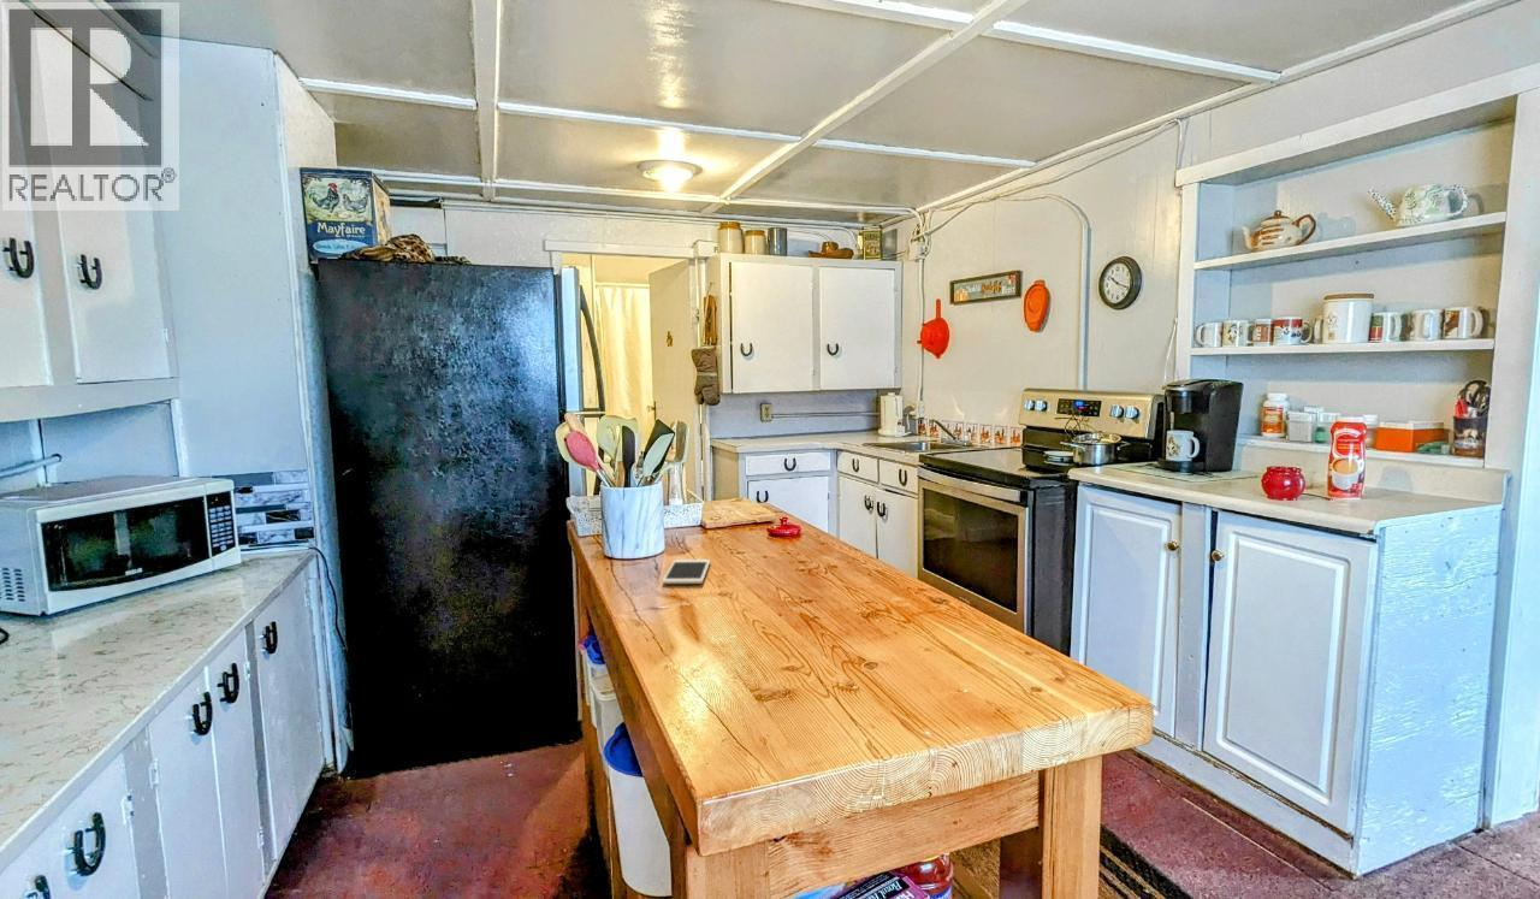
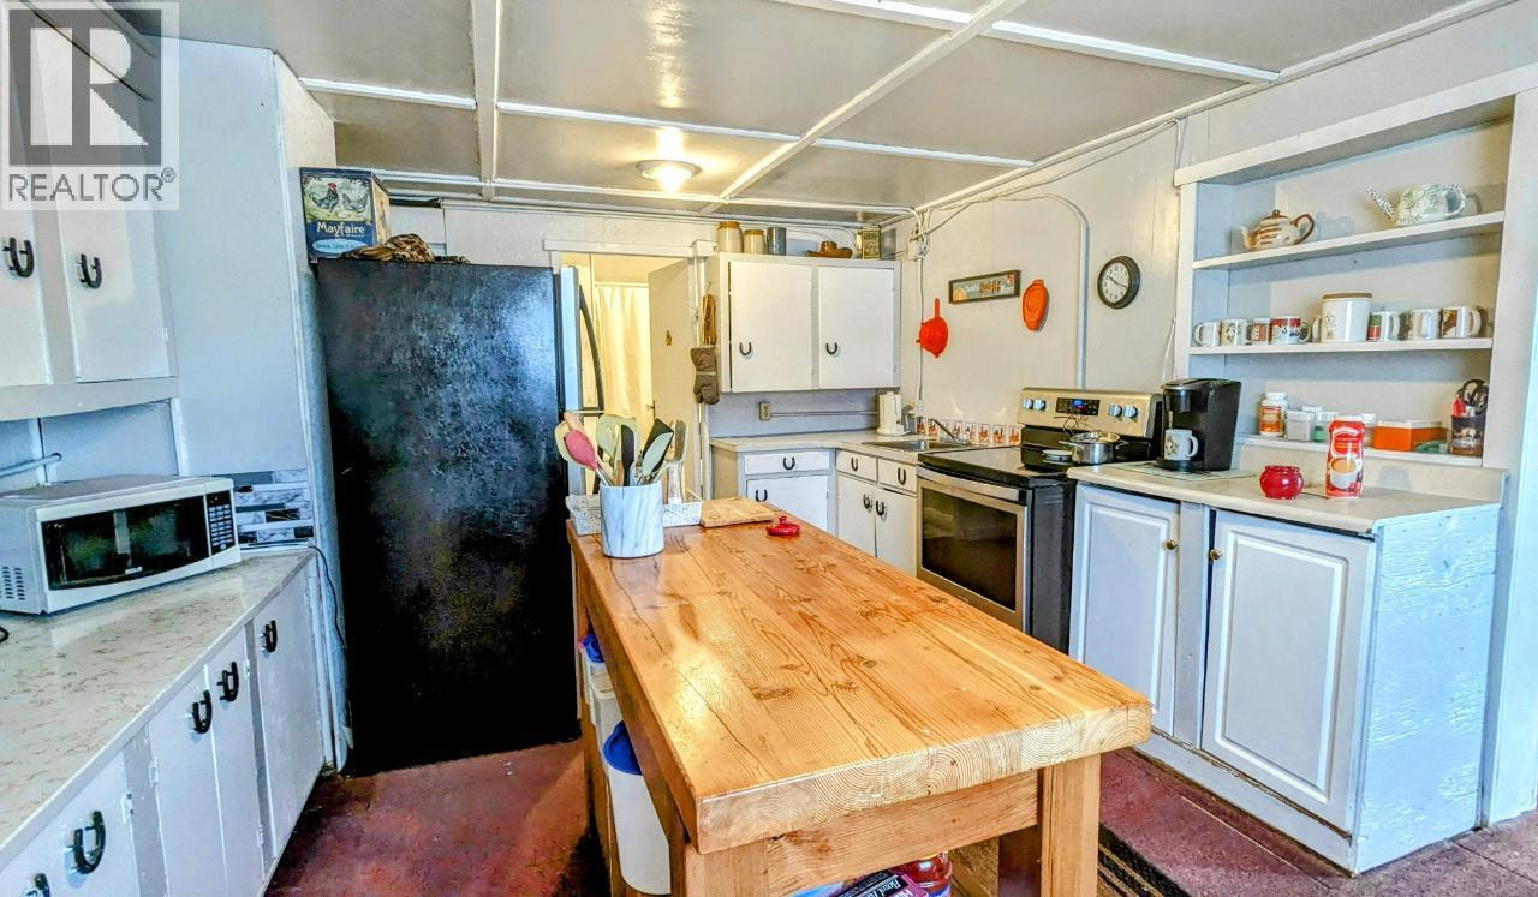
- cell phone (687, 570)
